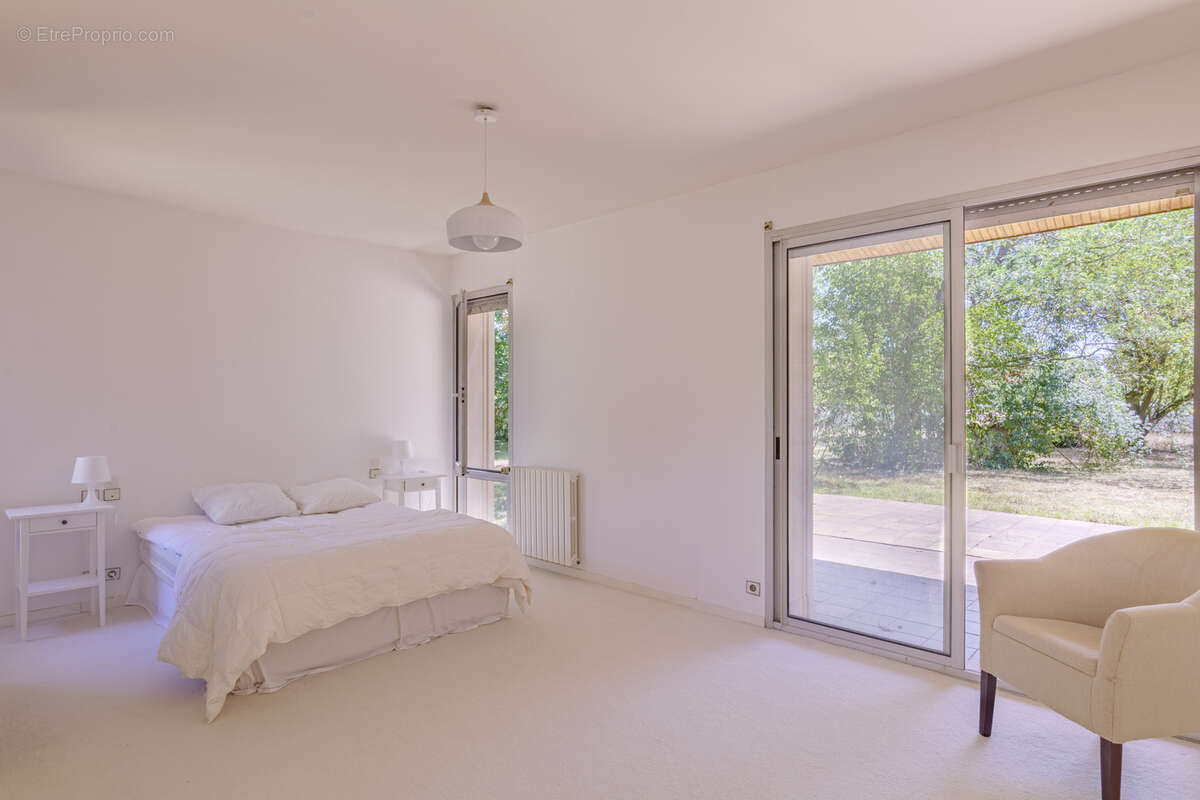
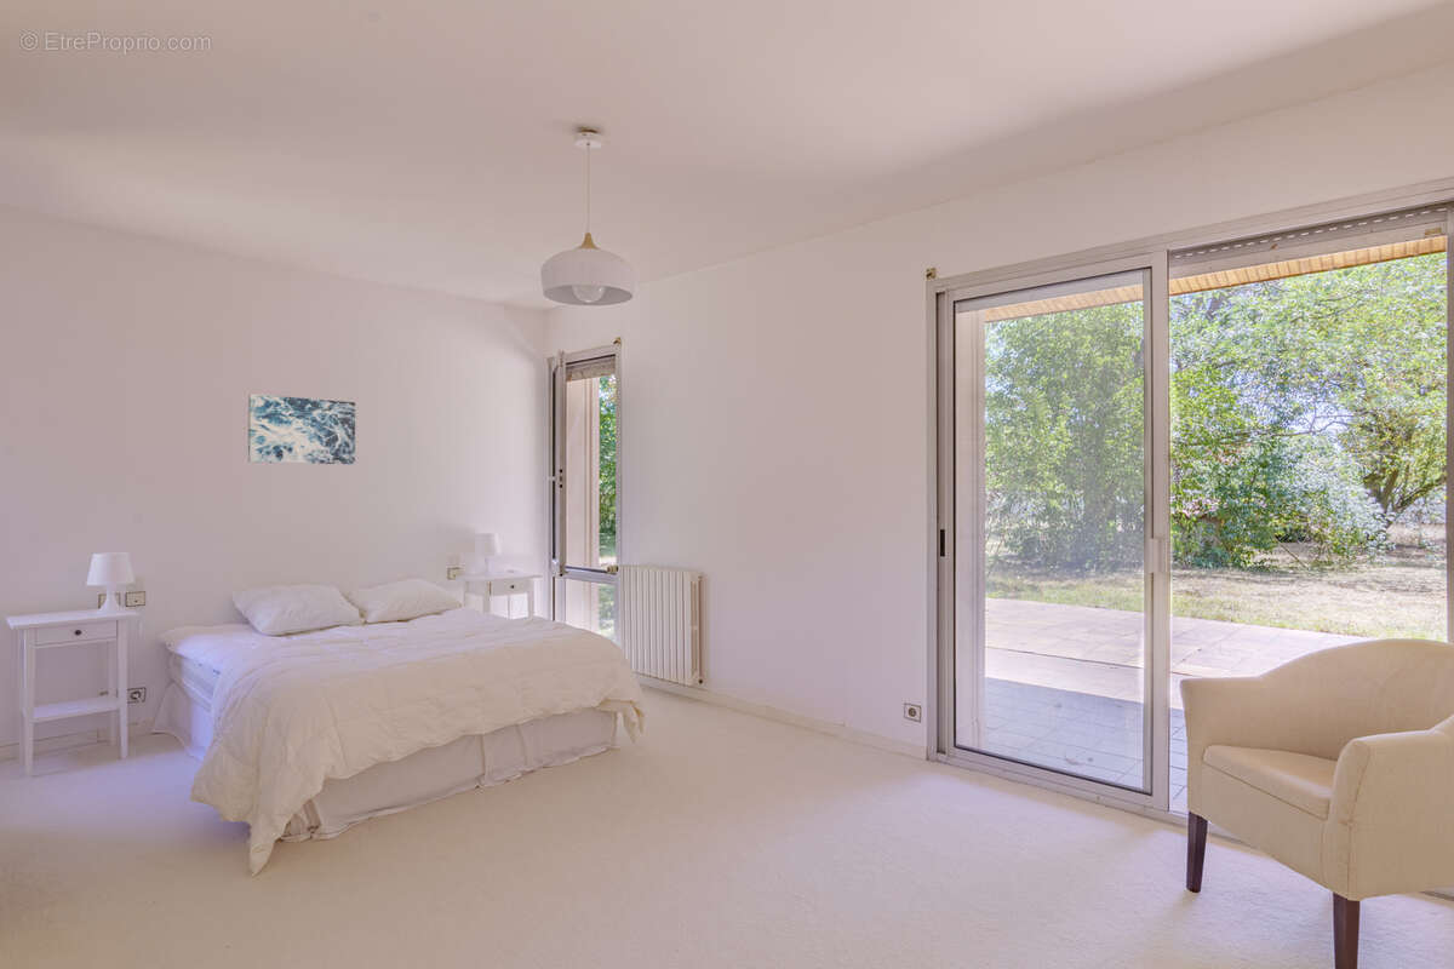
+ wall art (303, 430)
